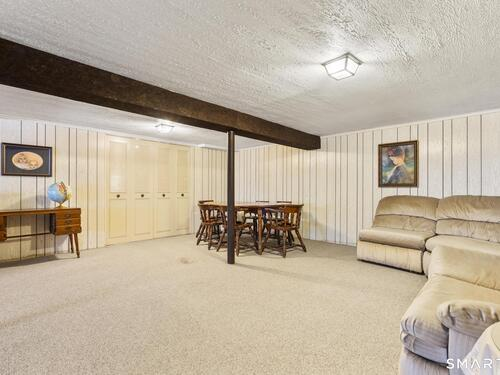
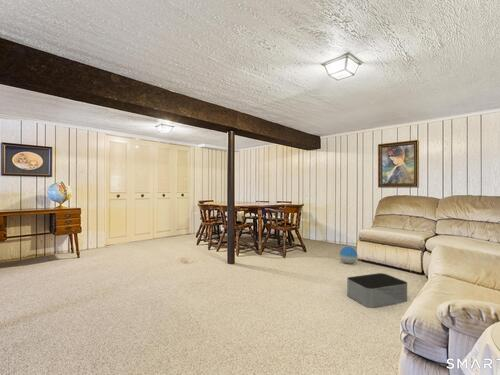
+ storage bin (376, 289)
+ ball (348, 254)
